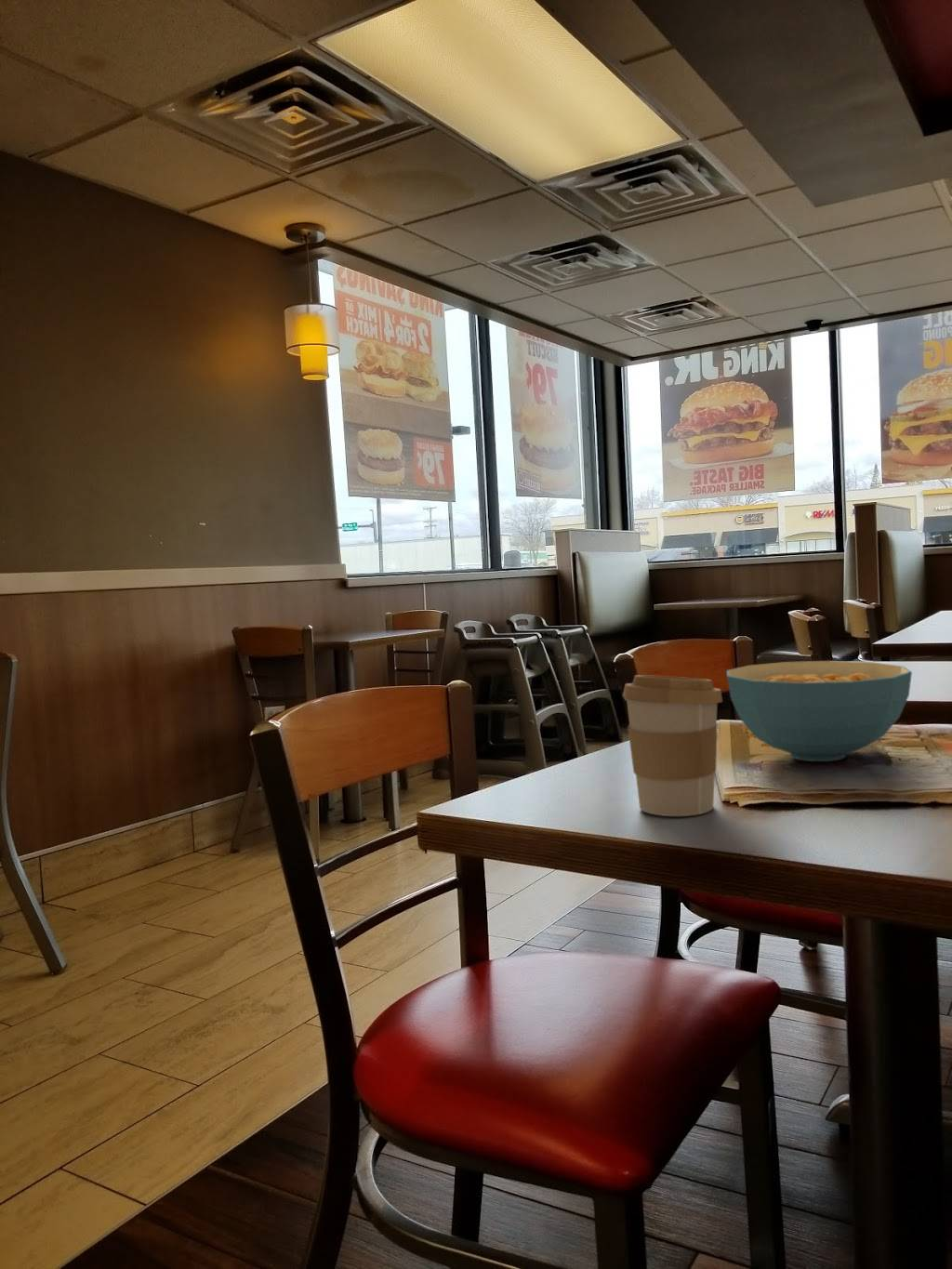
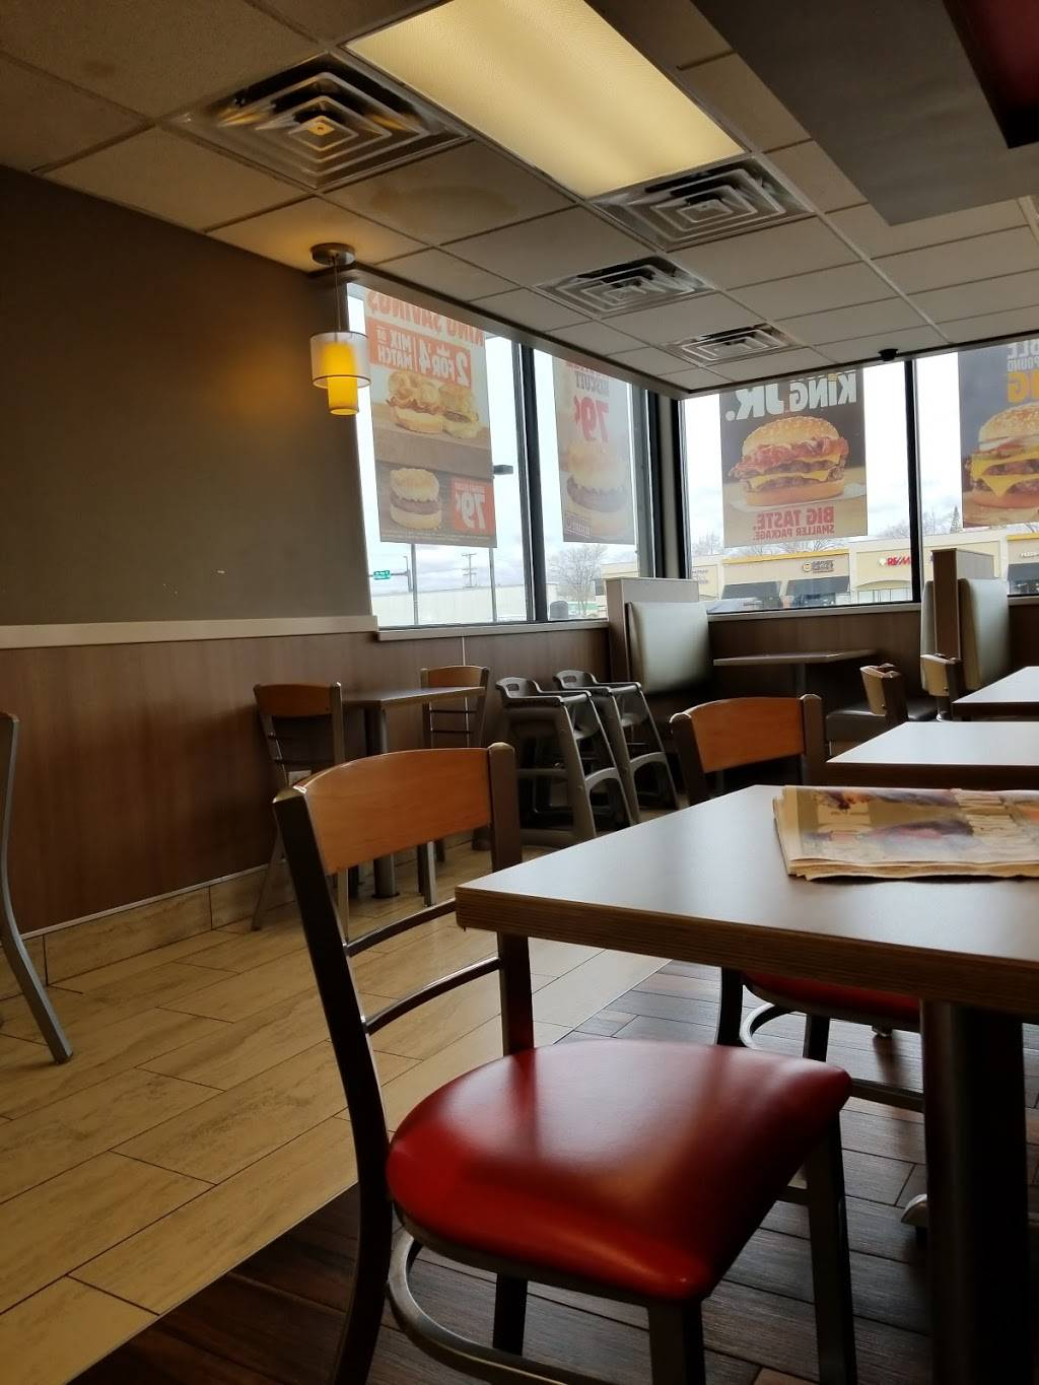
- coffee cup (673, 740)
- cereal bowl (816, 713)
